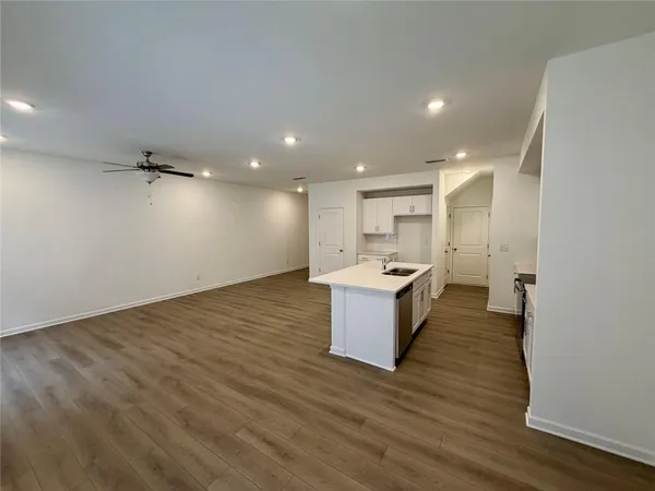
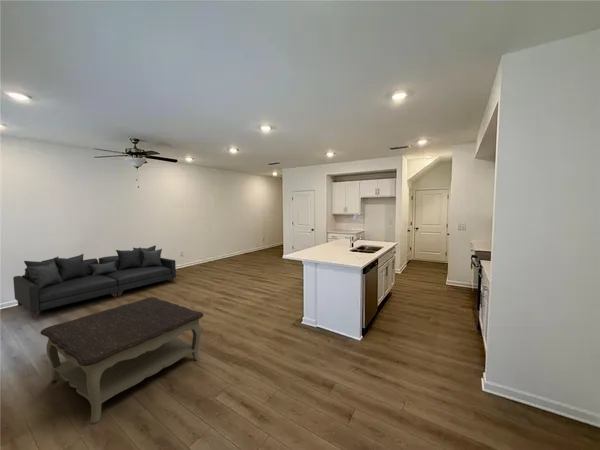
+ coffee table (129, 344)
+ sofa (105, 272)
